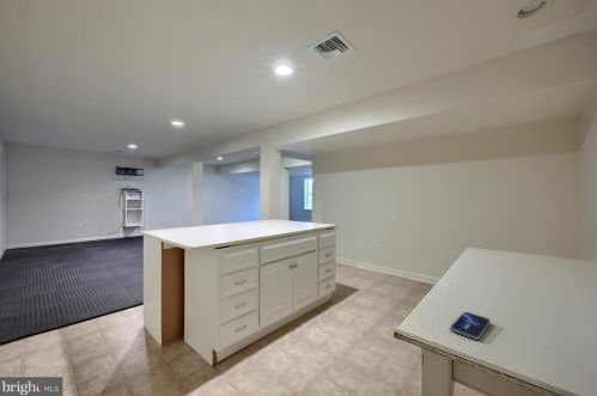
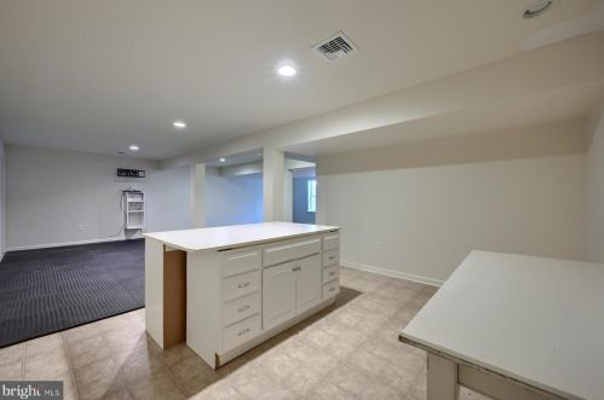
- smartphone (470, 324)
